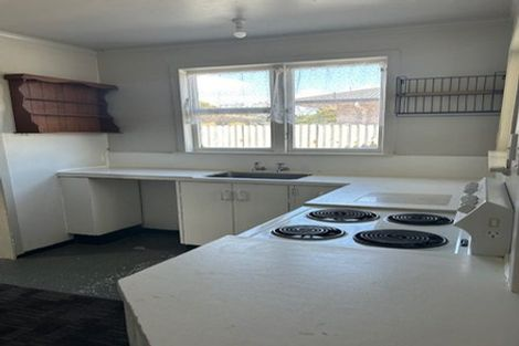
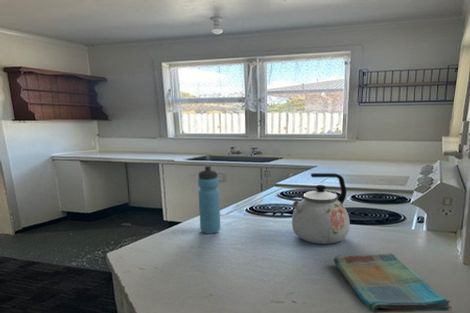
+ kettle (319, 205)
+ dish towel (383, 278)
+ water bottle (209, 198)
